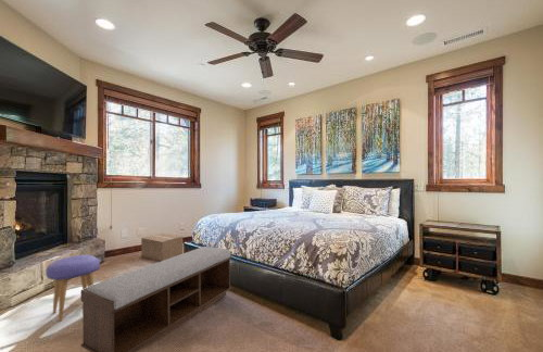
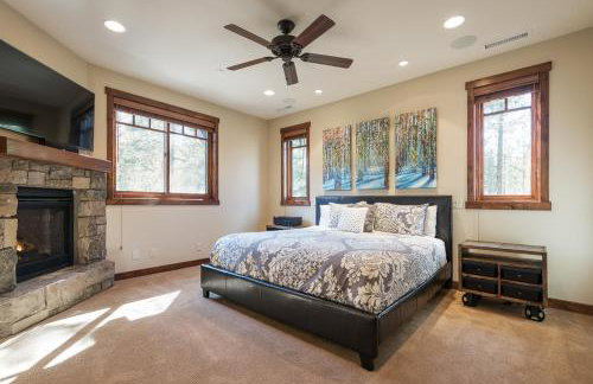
- stool (66, 285)
- cardboard box (162, 246)
- bench (172, 290)
